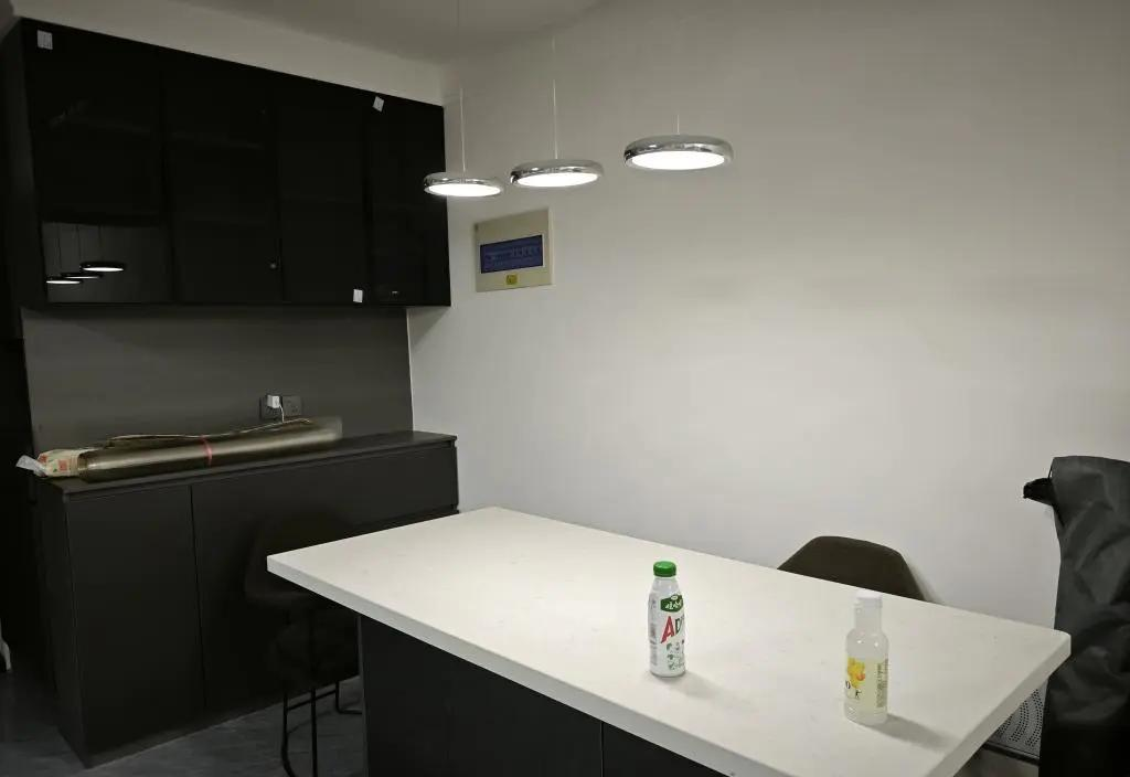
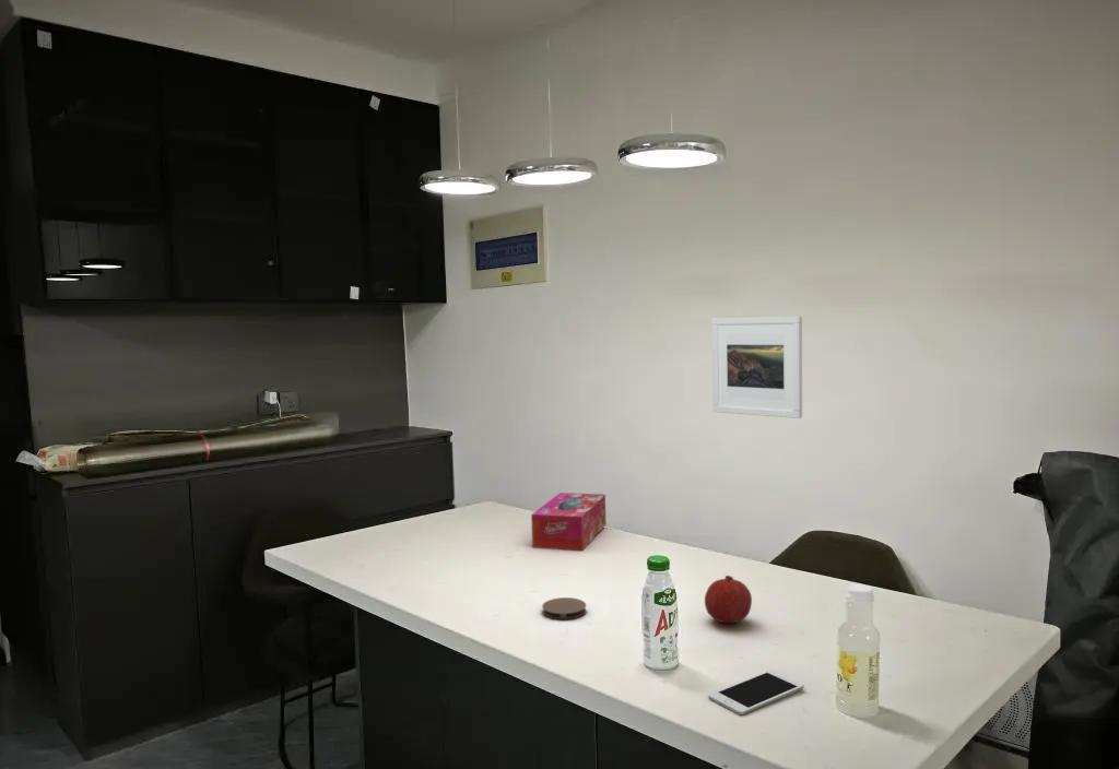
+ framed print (755, 366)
+ tissue box (570, 519)
+ cell phone (756, 691)
+ coaster (564, 607)
+ fruit (728, 599)
